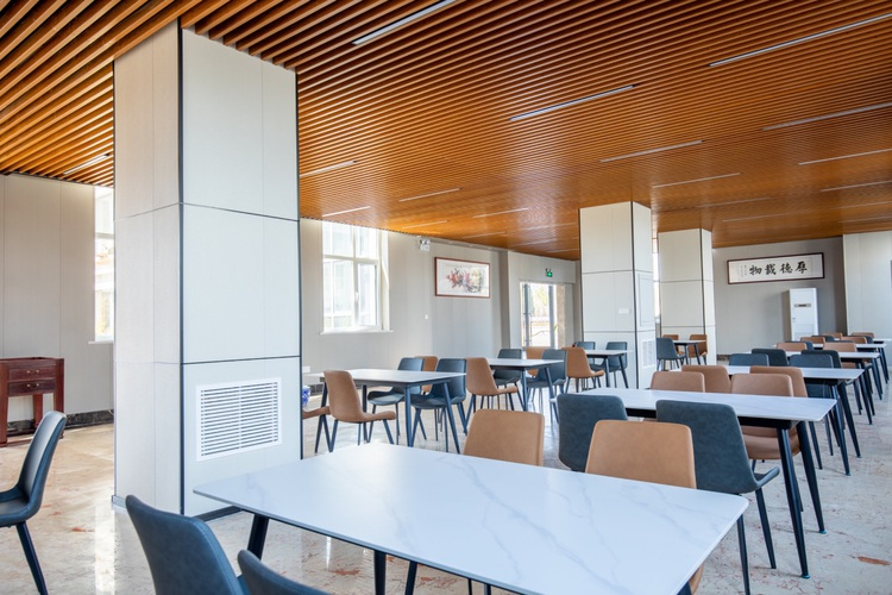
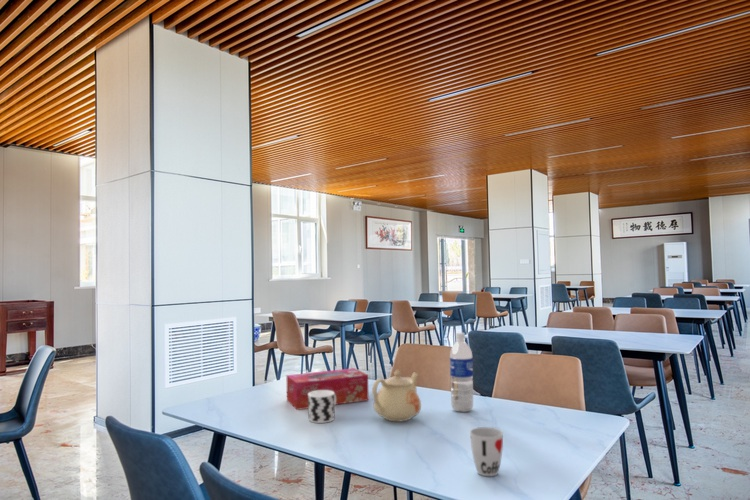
+ cup (486, 452)
+ water bottle (461, 371)
+ cup (324, 405)
+ teapot (396, 393)
+ tissue box (327, 387)
